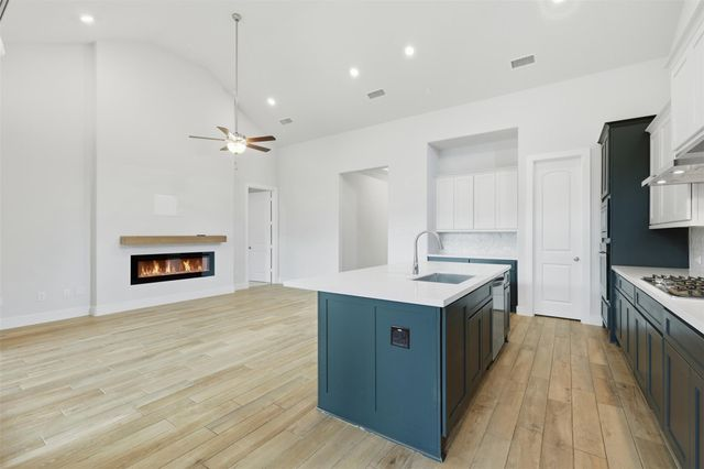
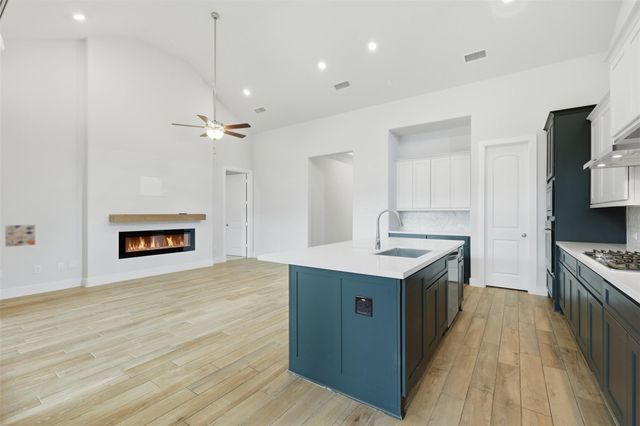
+ wall art (20, 235)
